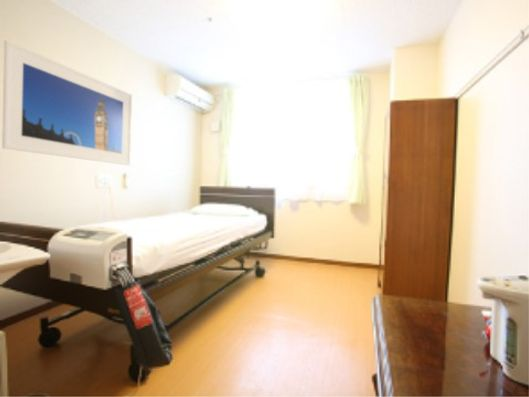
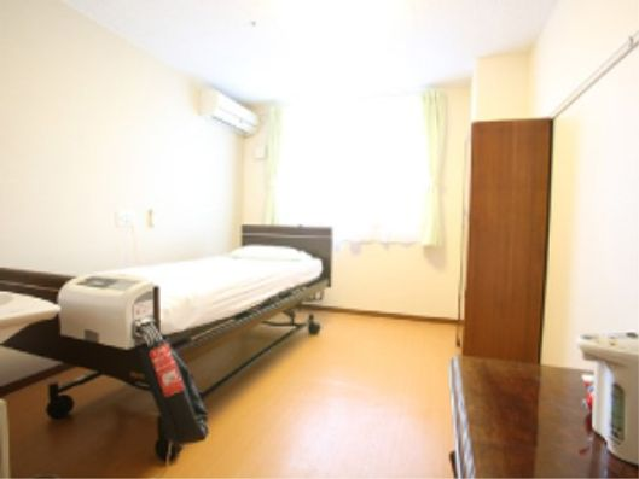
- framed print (80, 116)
